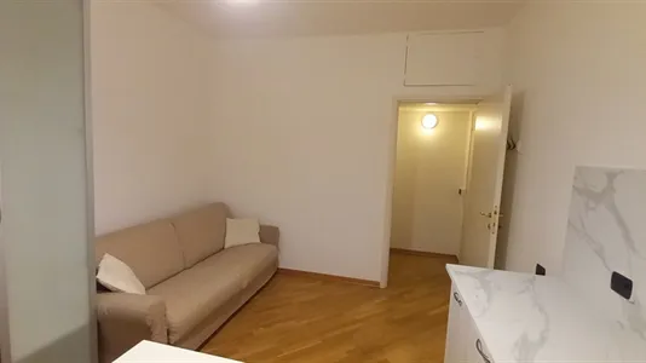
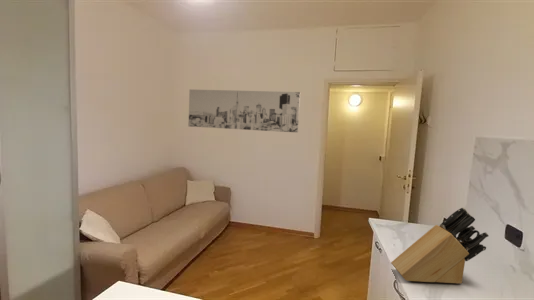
+ wall art (241, 110)
+ knife block (439, 242)
